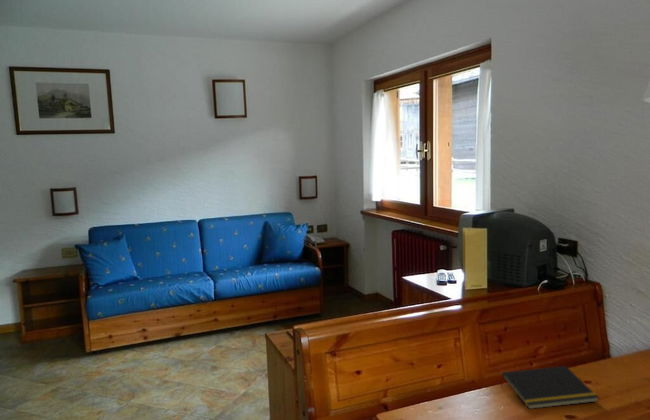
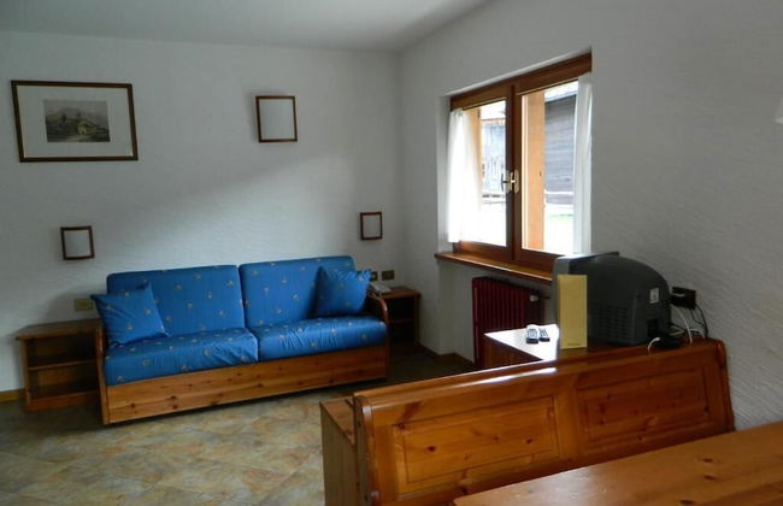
- notepad (548, 386)
